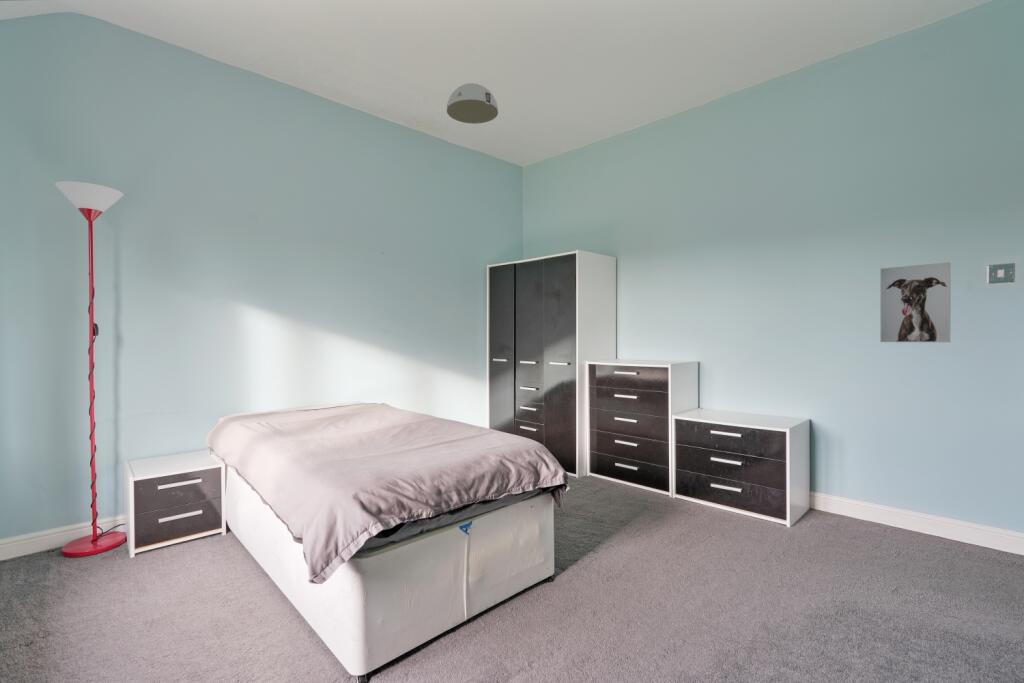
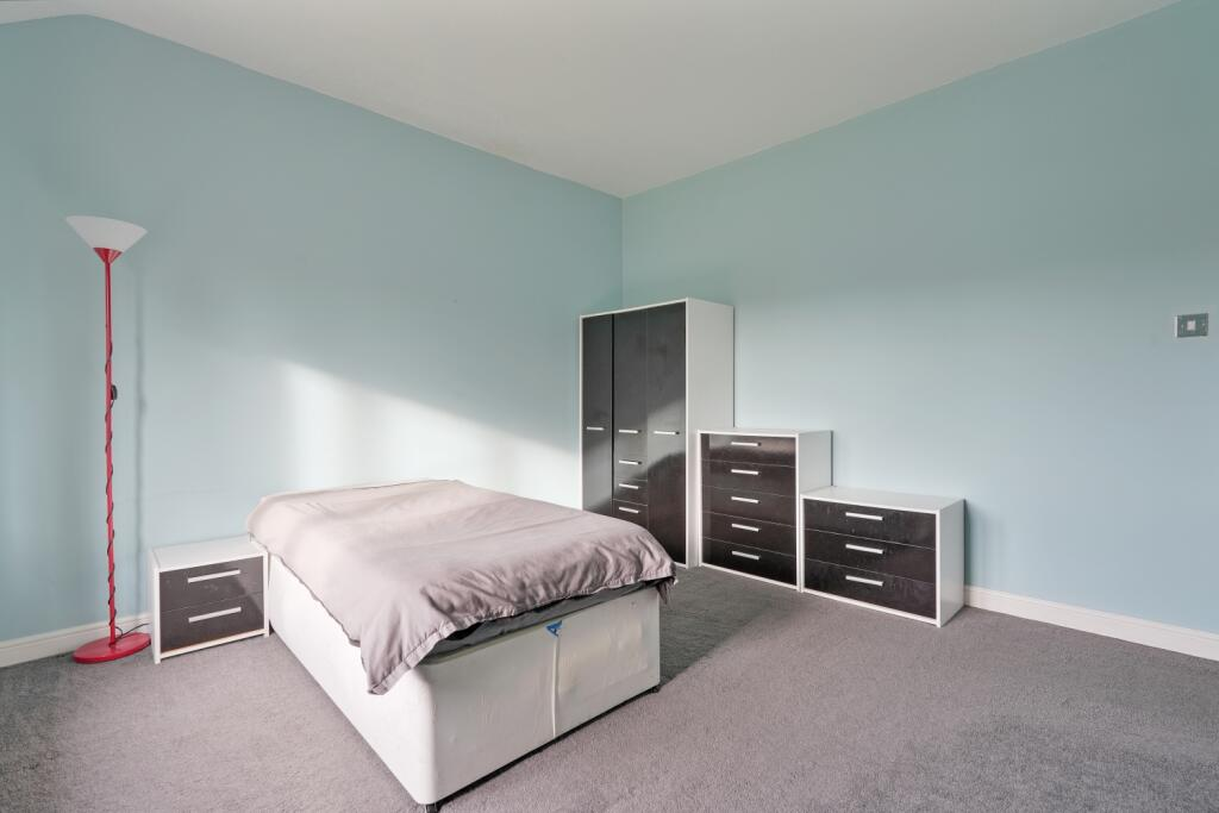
- ceiling light (472, 99)
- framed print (914, 303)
